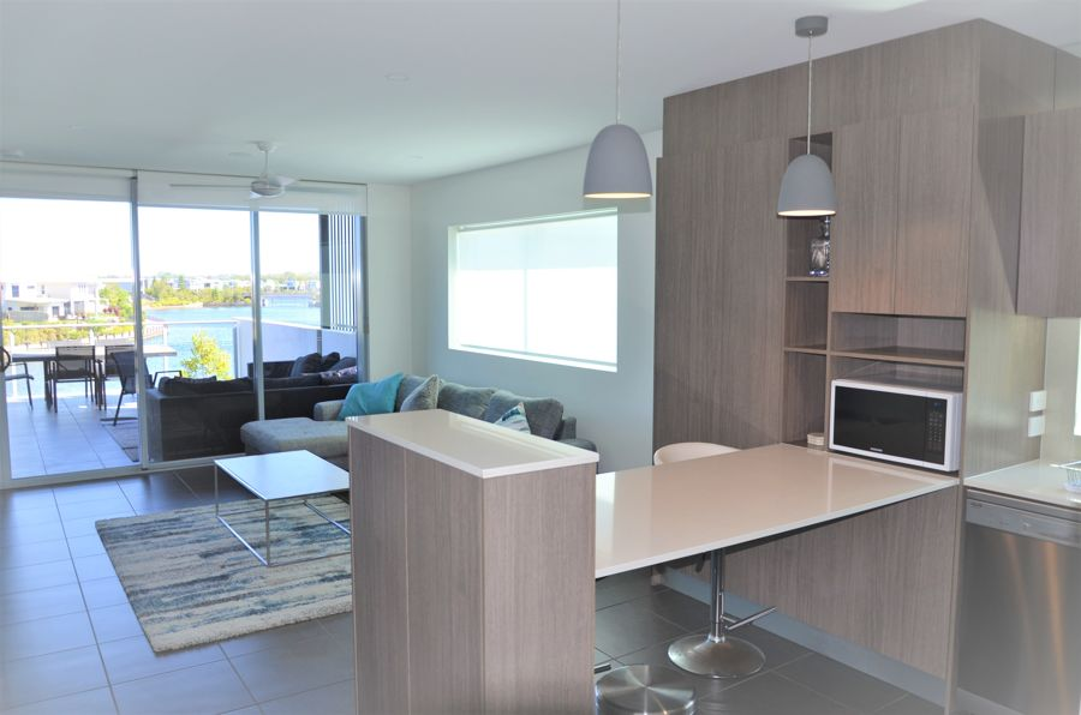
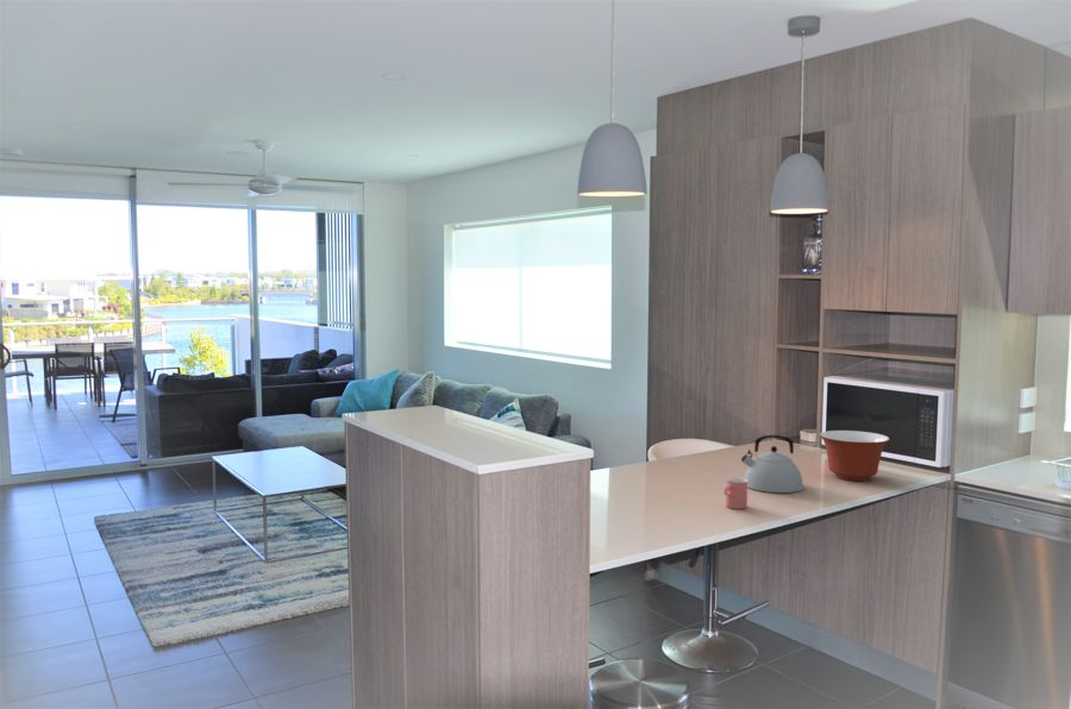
+ cup (733, 494)
+ kettle (772, 460)
+ mixing bowl (853, 456)
